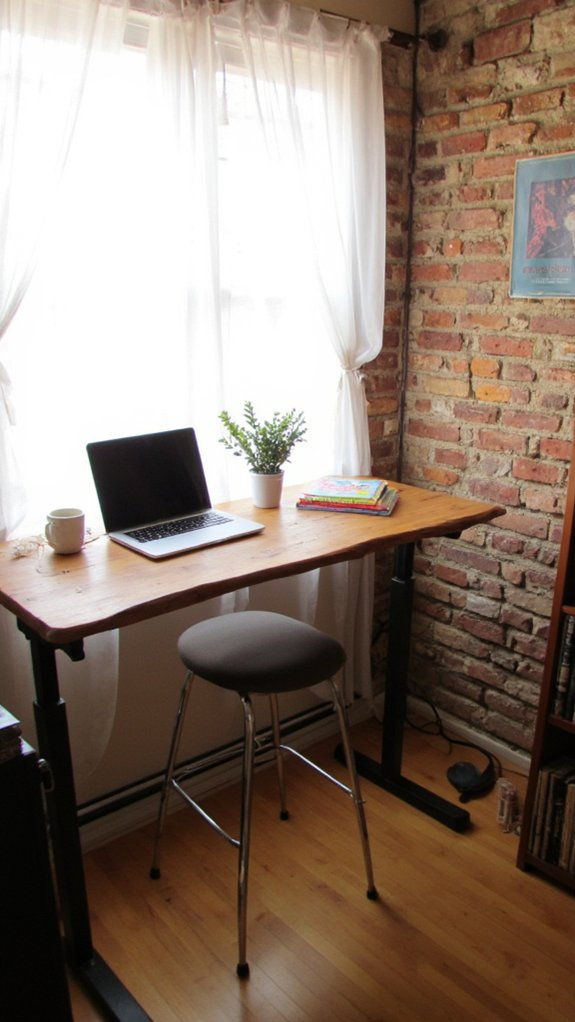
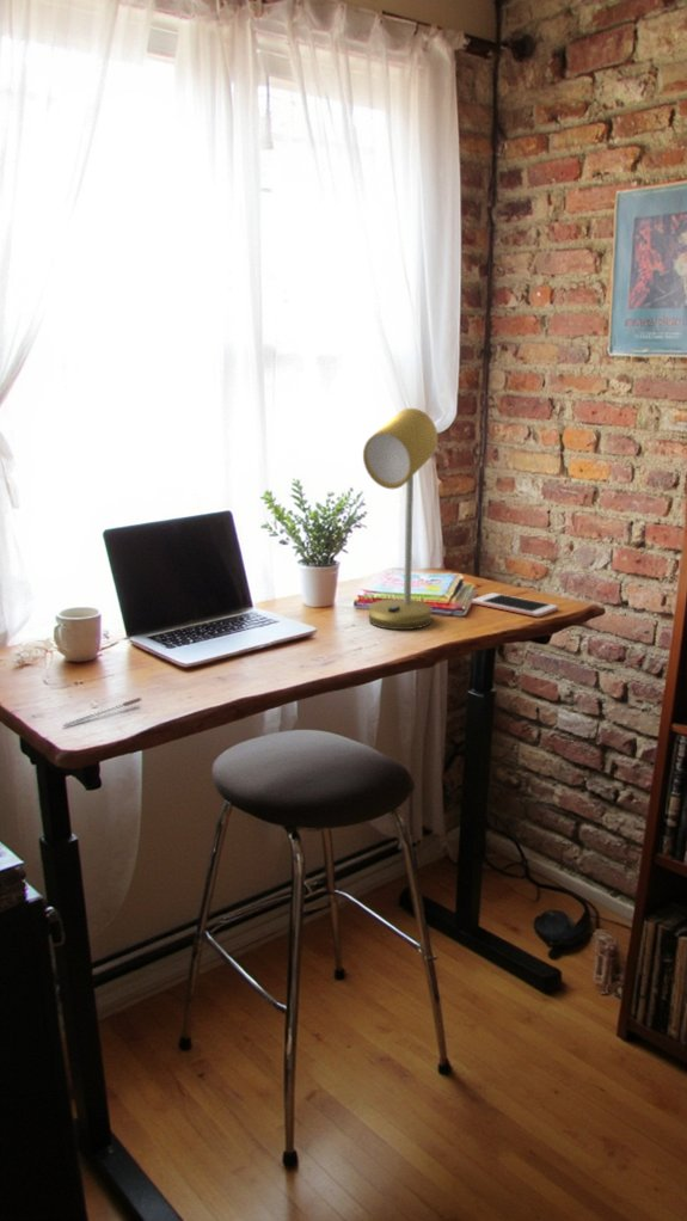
+ pen (103, 711)
+ desk lamp (405, 517)
+ cell phone (514, 605)
